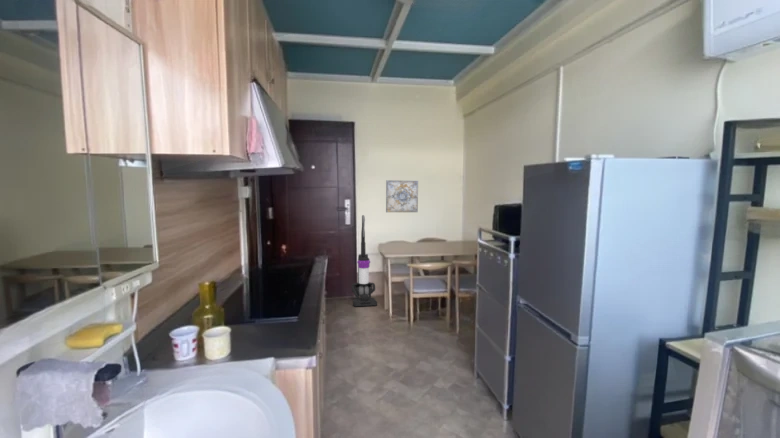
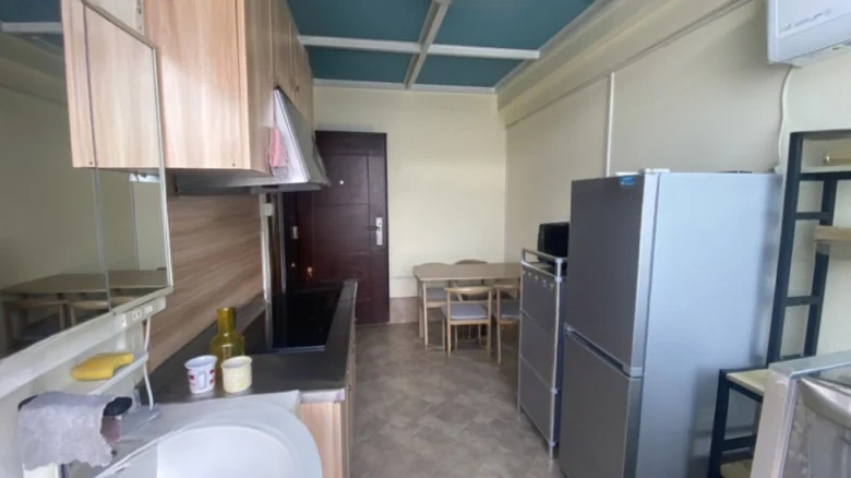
- vacuum cleaner (364, 259)
- wall art (402, 196)
